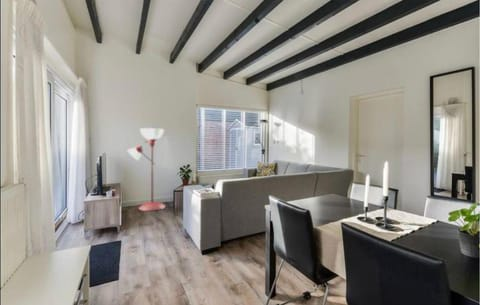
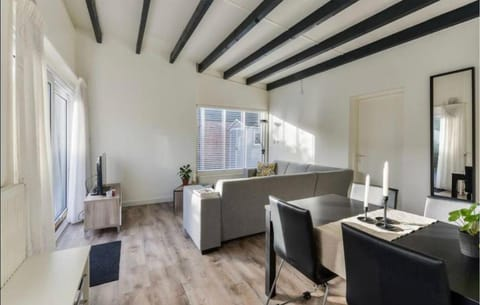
- floor lamp (151, 168)
